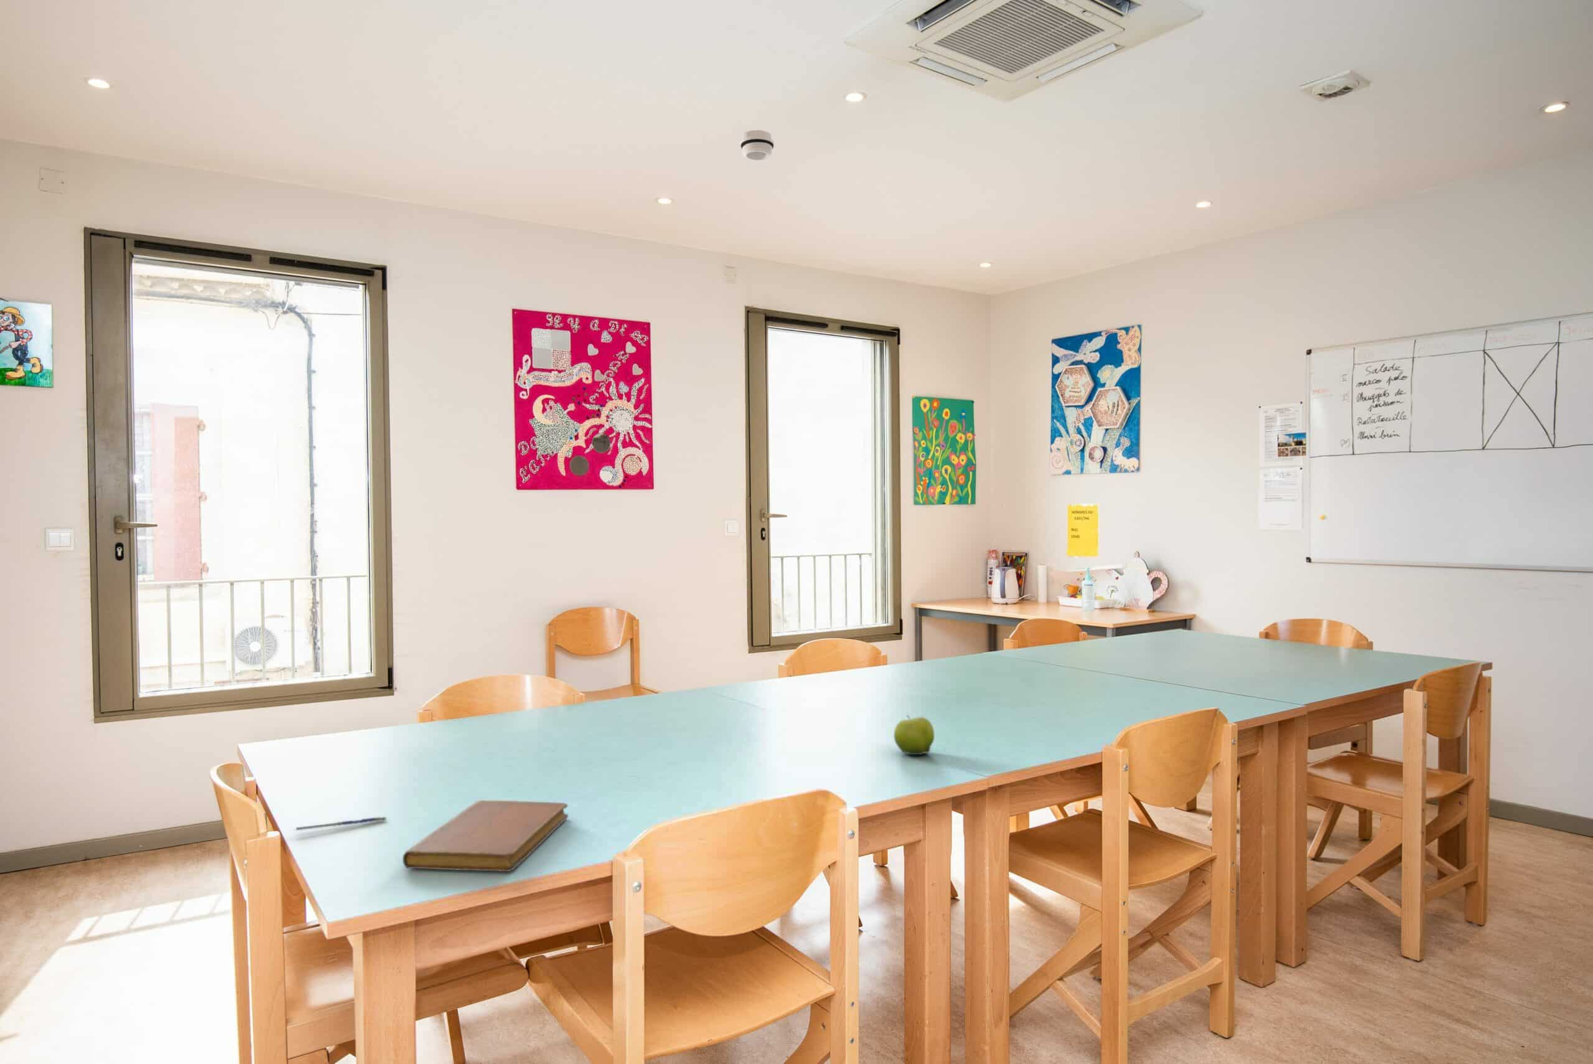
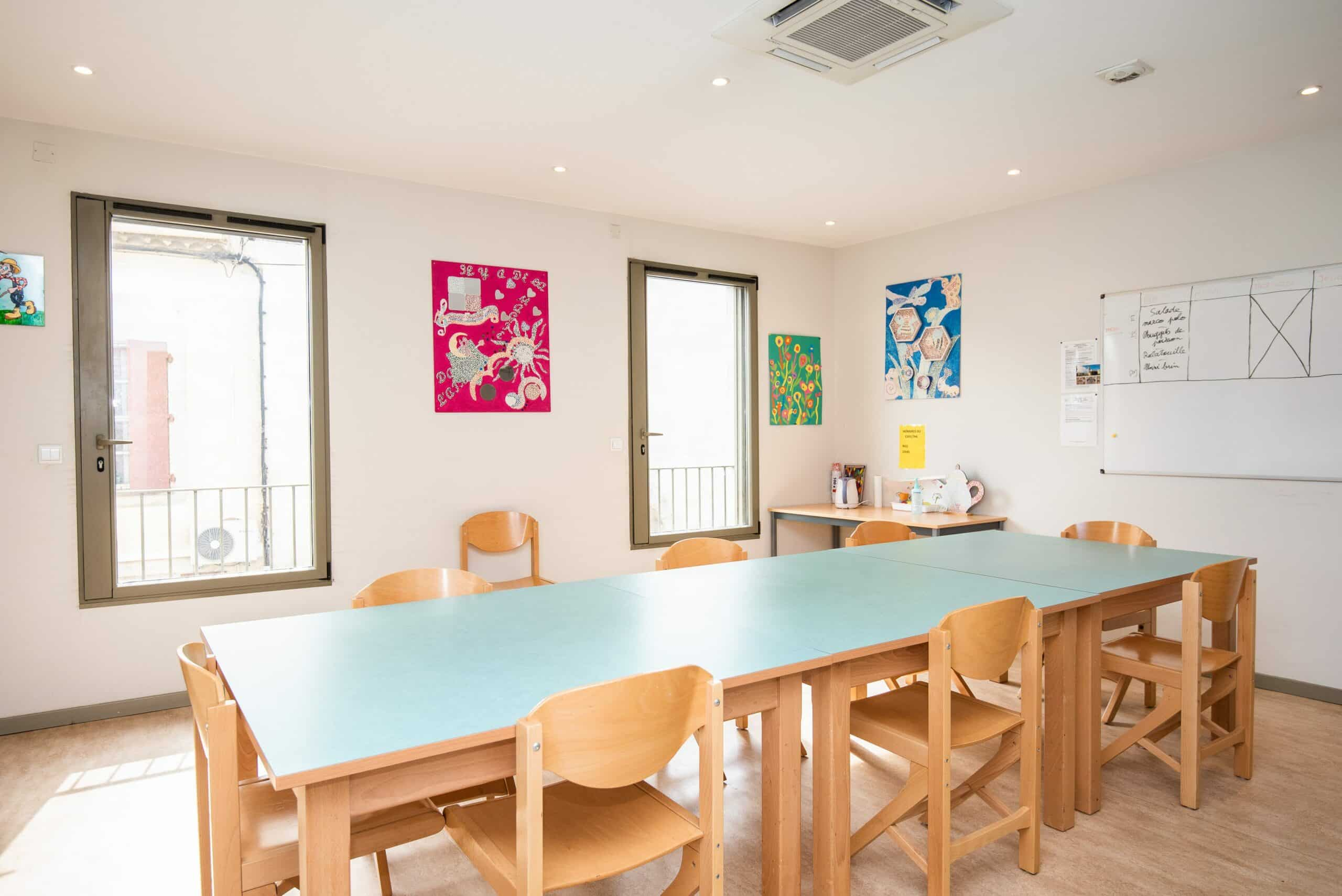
- pen (341, 823)
- notebook (491, 832)
- fruit (914, 734)
- smoke detector (756, 146)
